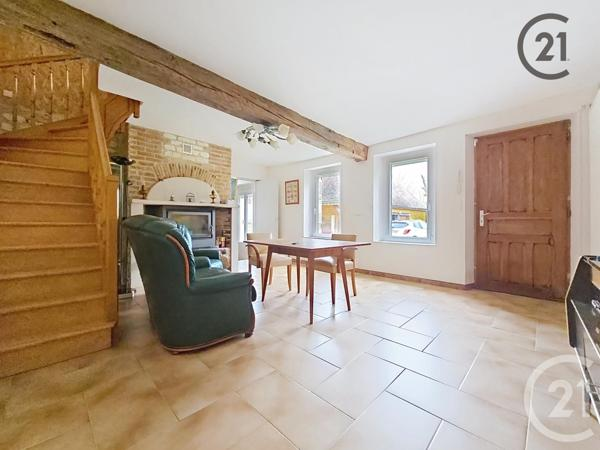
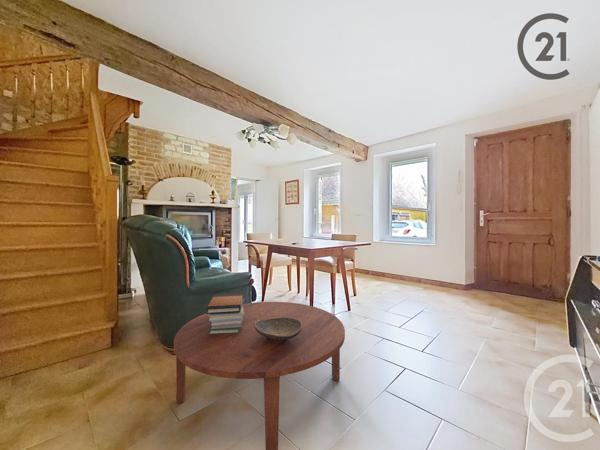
+ coffee table (263, 357)
+ book stack (227, 312)
+ decorative bowl (278, 329)
